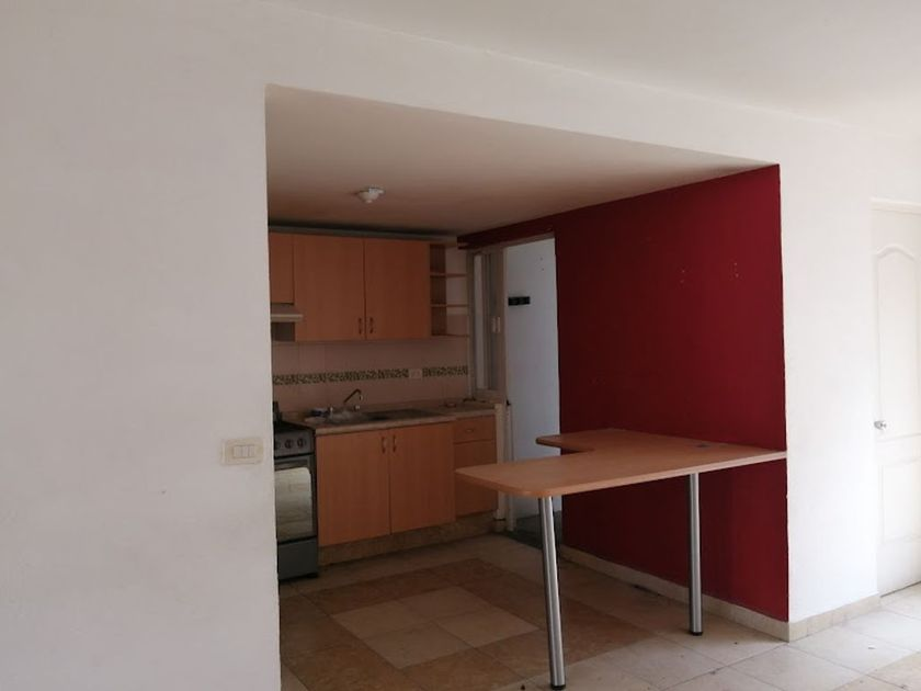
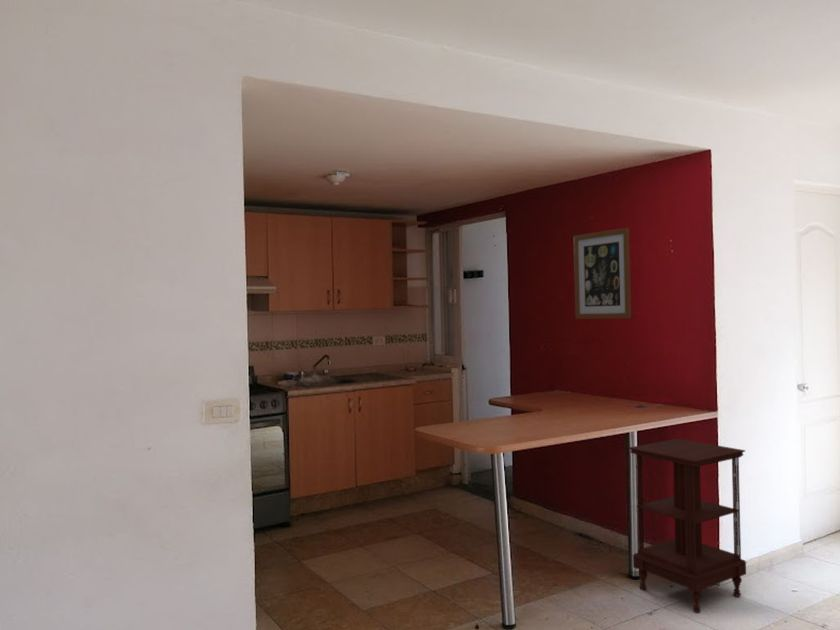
+ wall art (601, 275)
+ side table (687, 520)
